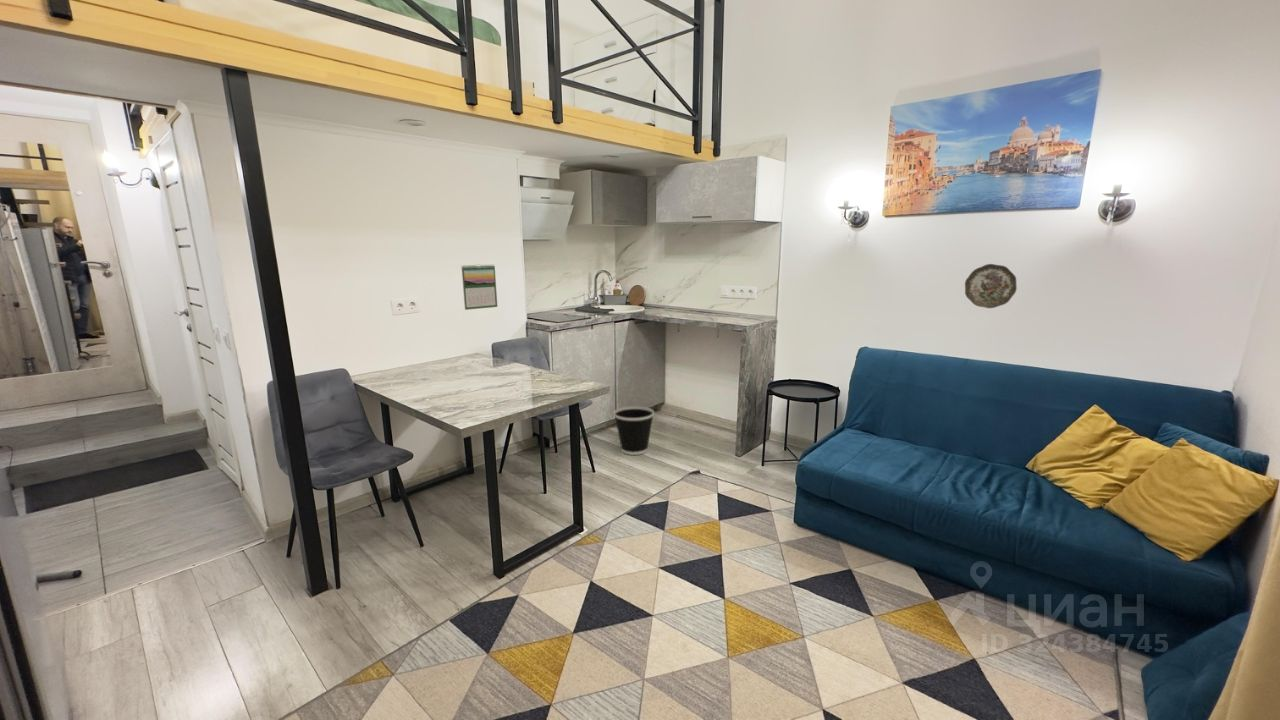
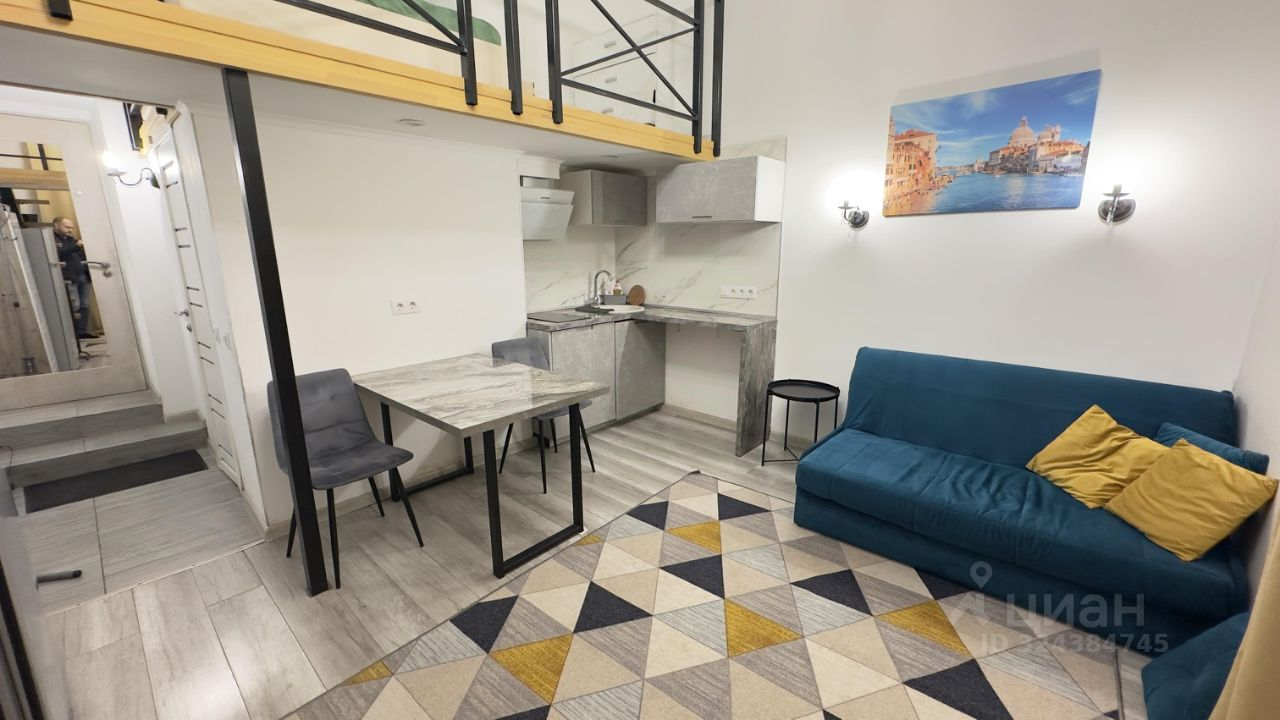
- wastebasket (634, 431)
- calendar (479, 286)
- decorative plate (990, 286)
